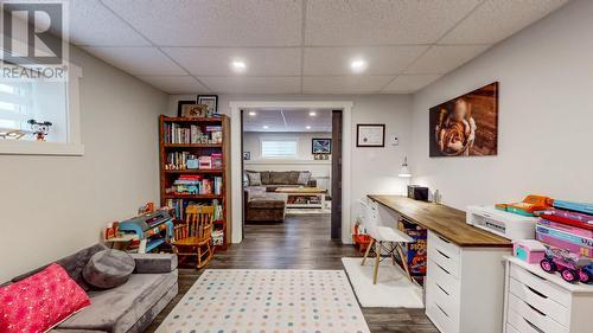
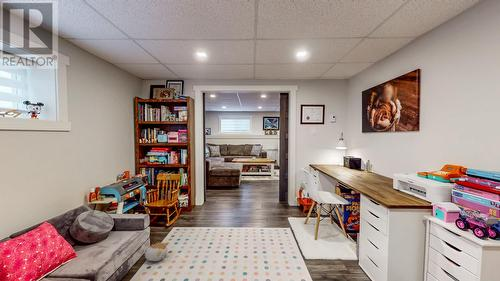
+ plush toy (155, 251)
